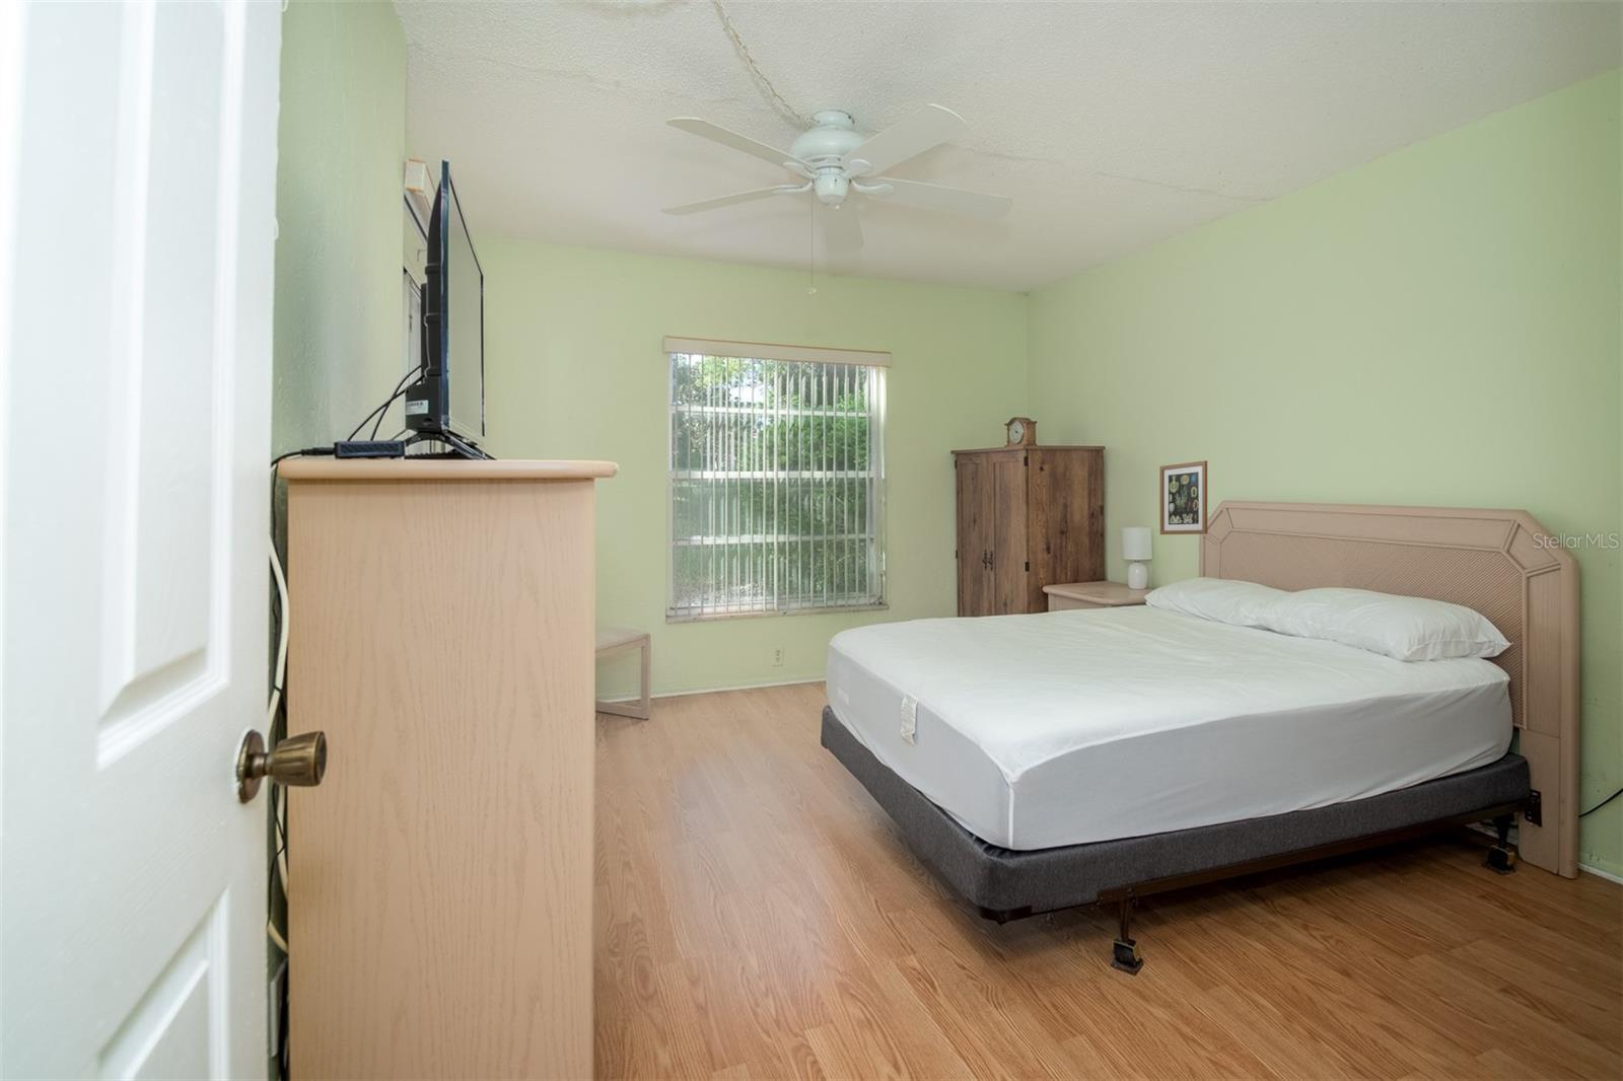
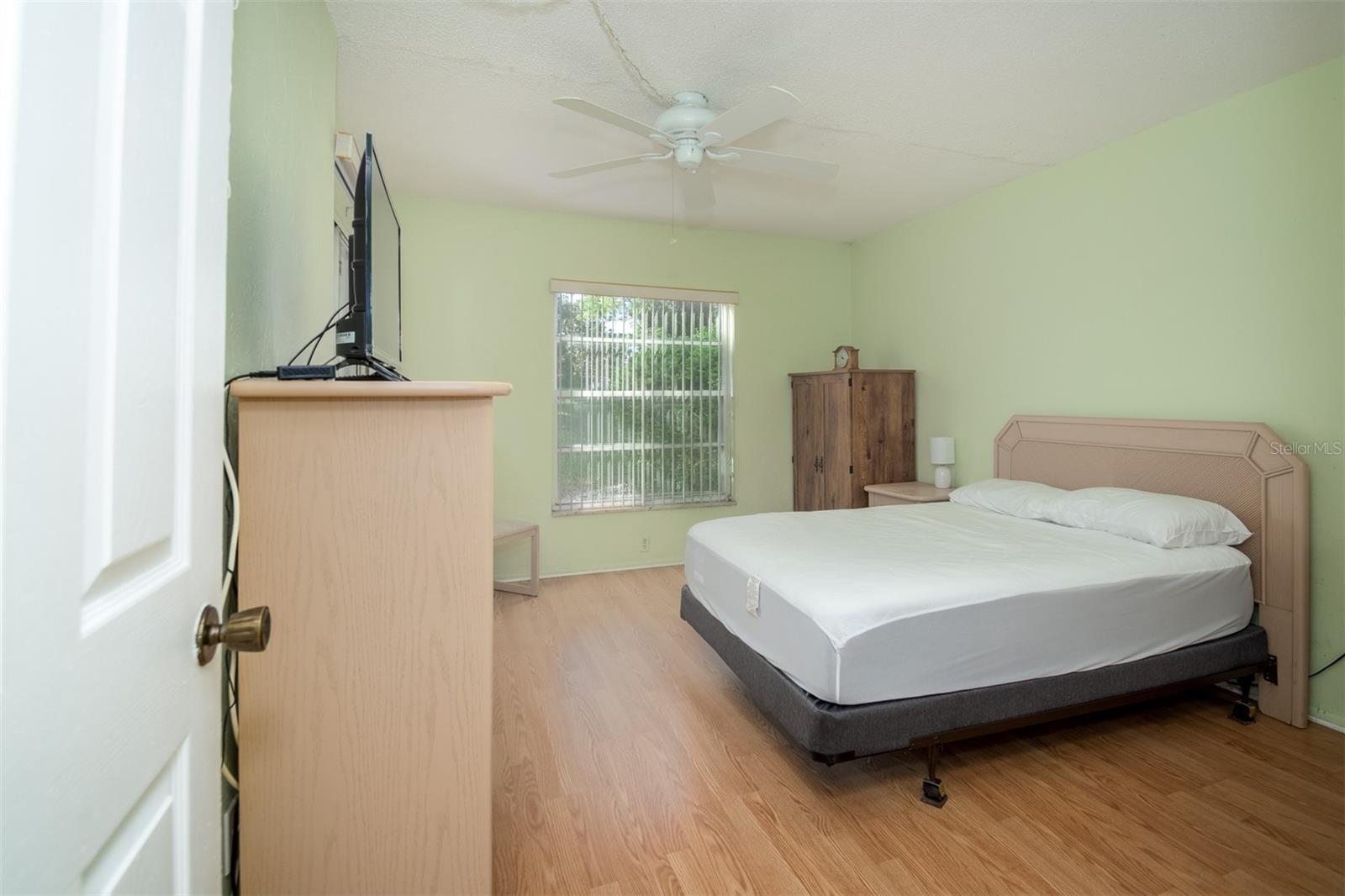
- wall art (1183, 499)
